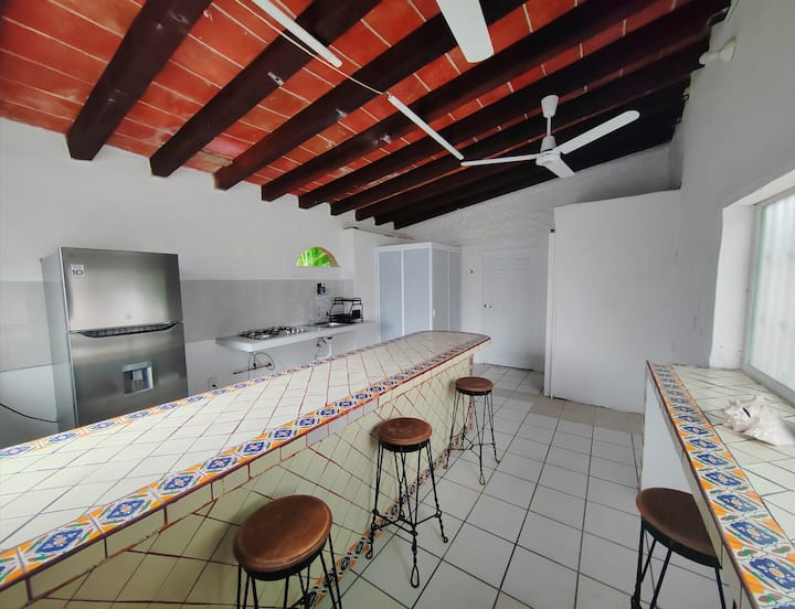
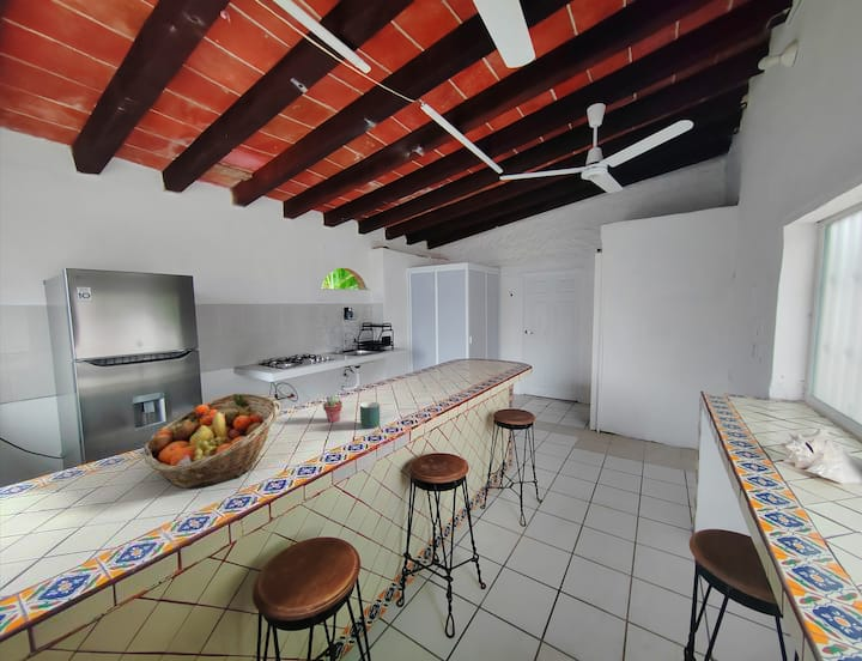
+ potted succulent (333, 407)
+ fruit basket (217, 435)
+ mug (368, 413)
